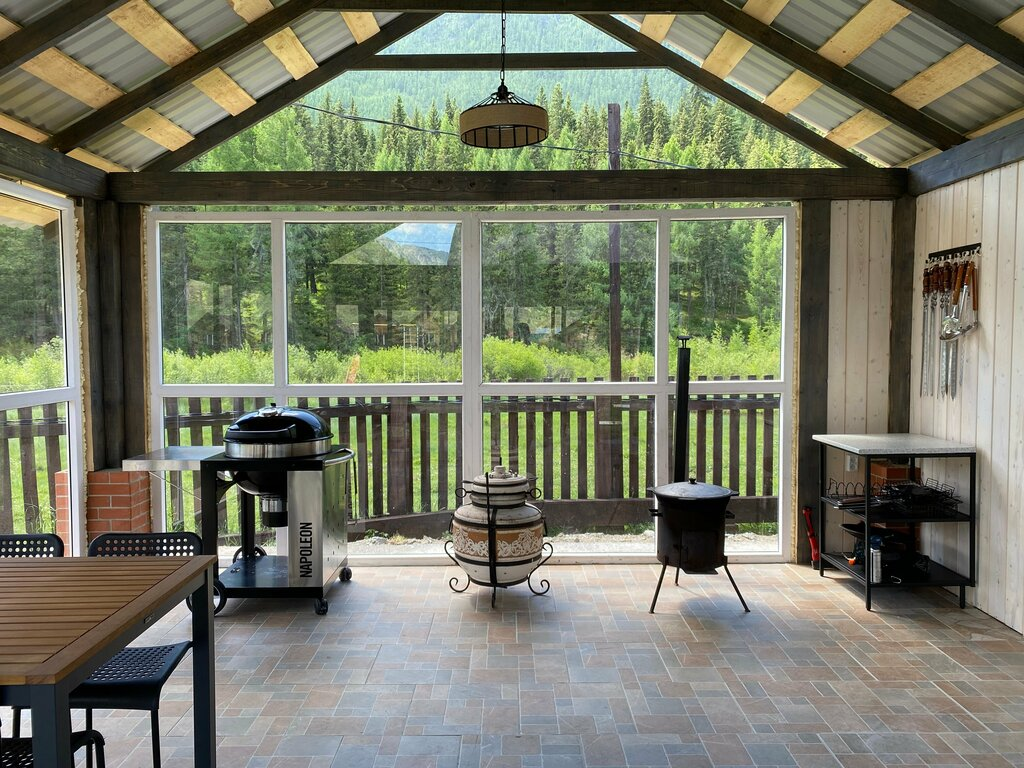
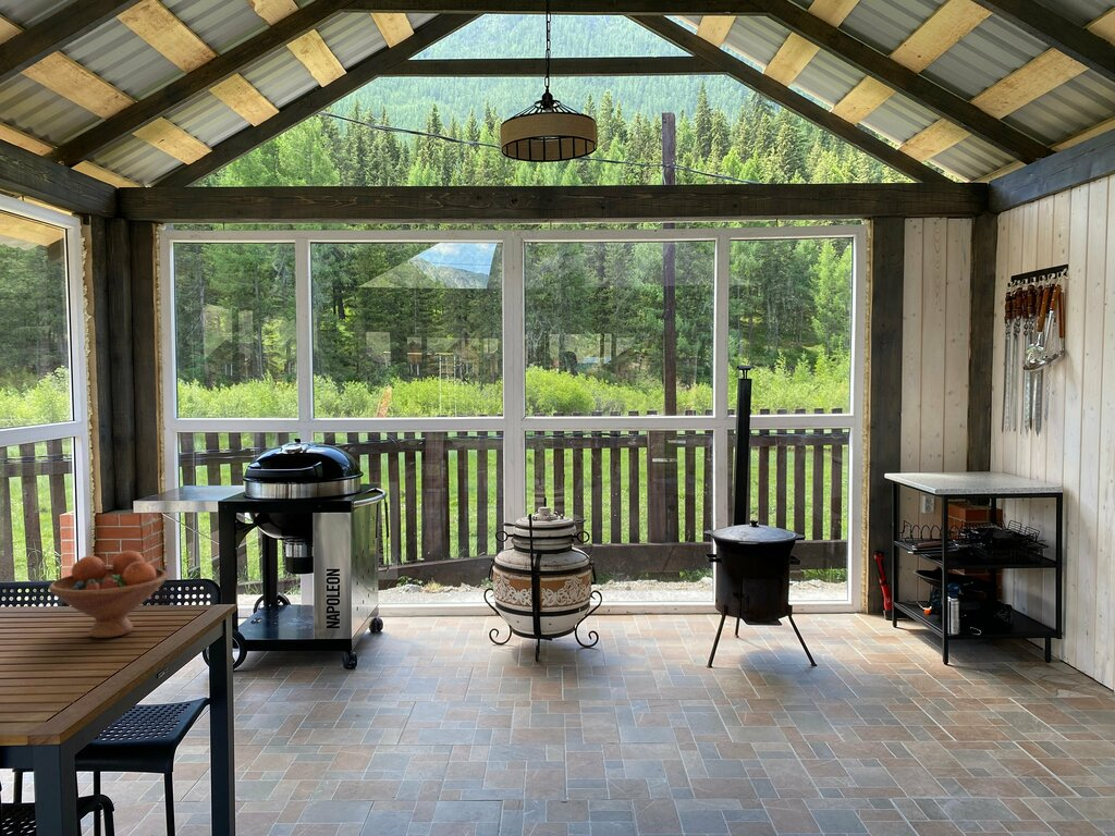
+ fruit bowl (110, 595)
